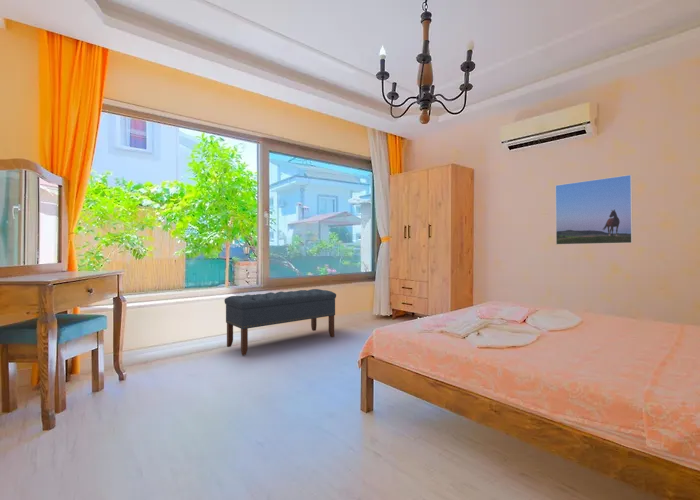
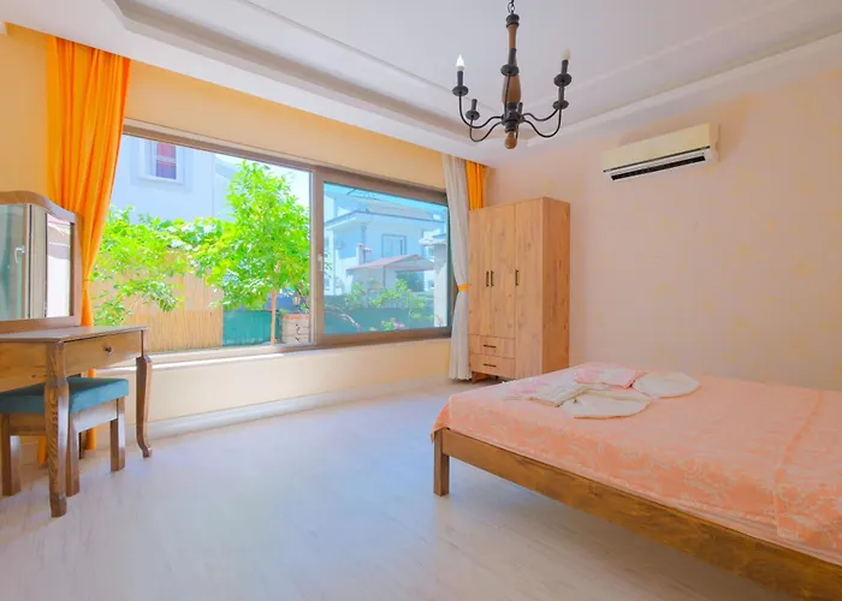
- bench (283, 316)
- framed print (591, 212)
